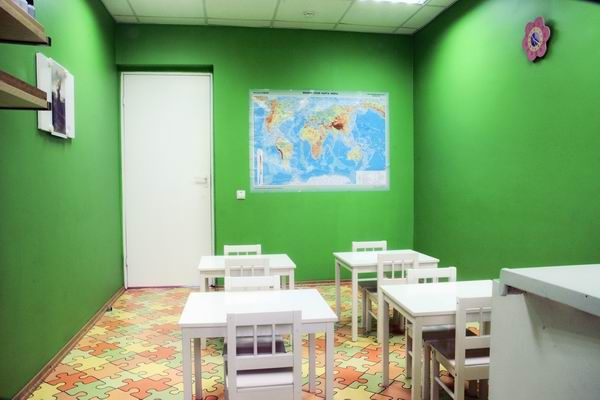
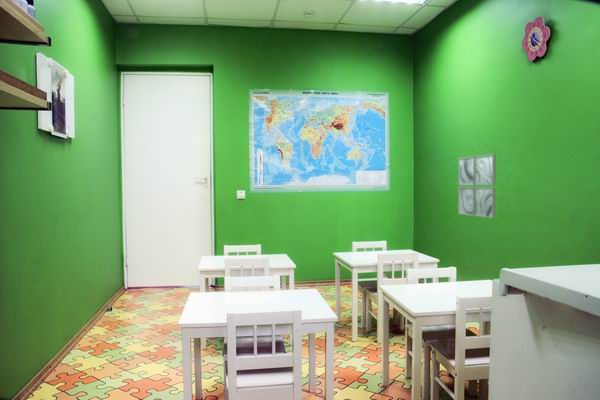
+ wall art (475, 187)
